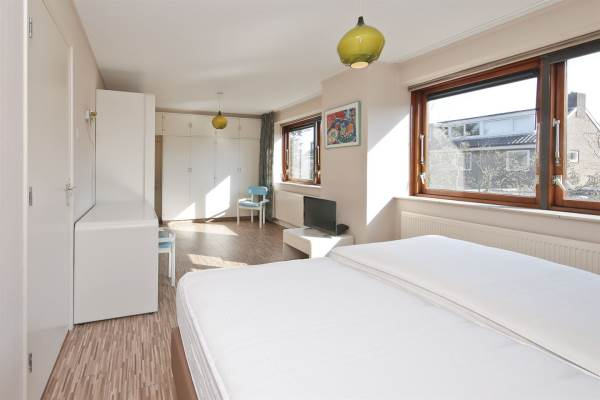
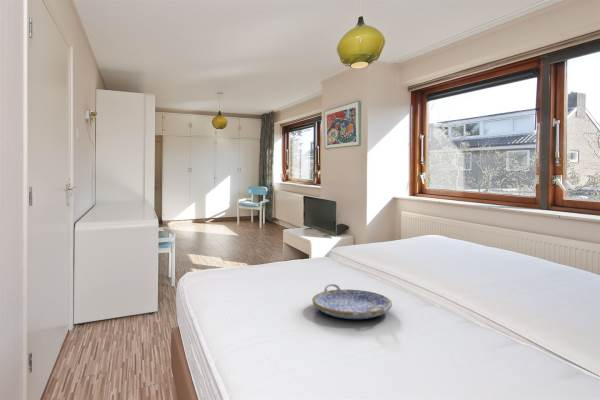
+ serving tray (351, 301)
